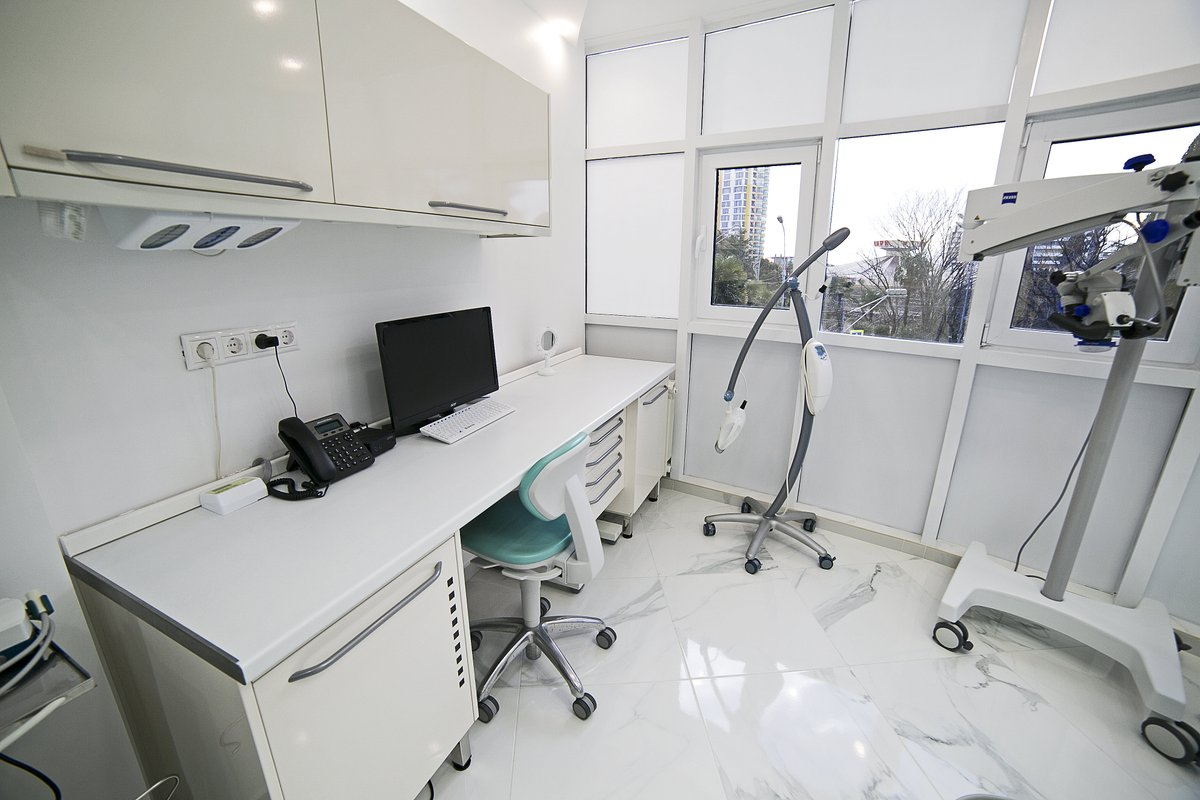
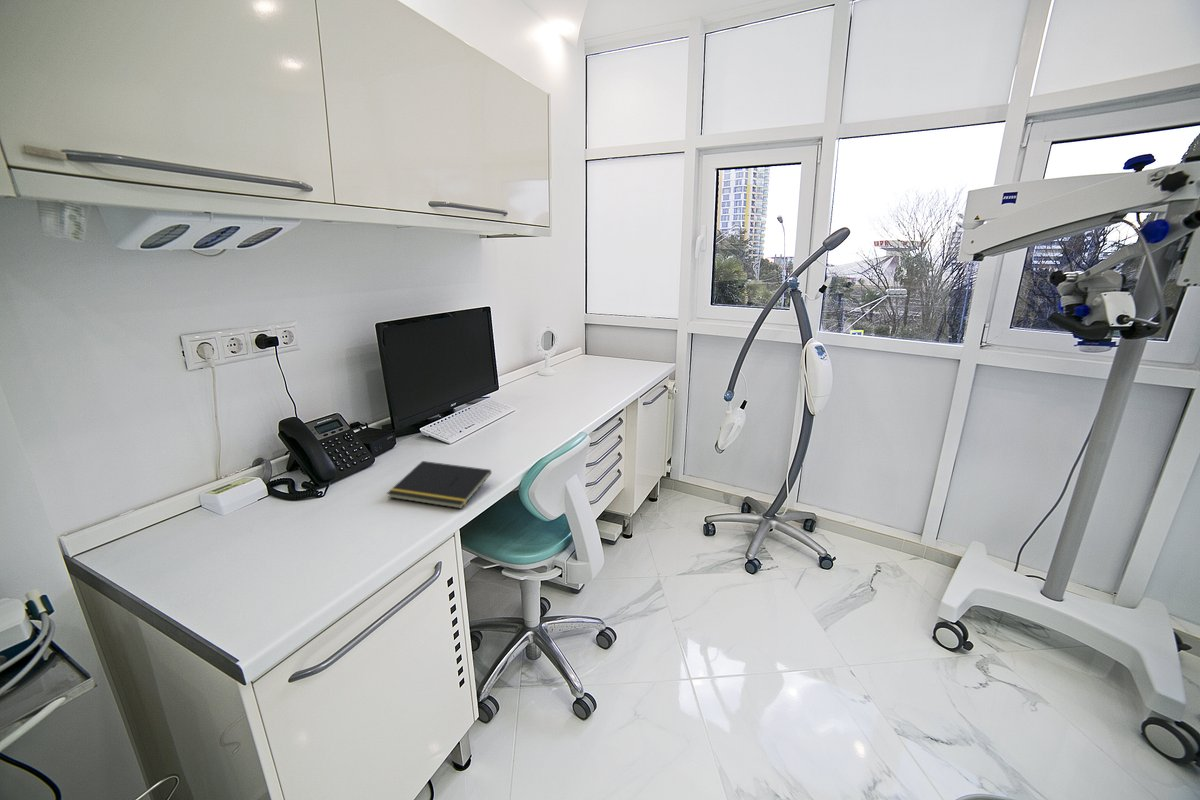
+ notepad (440, 483)
